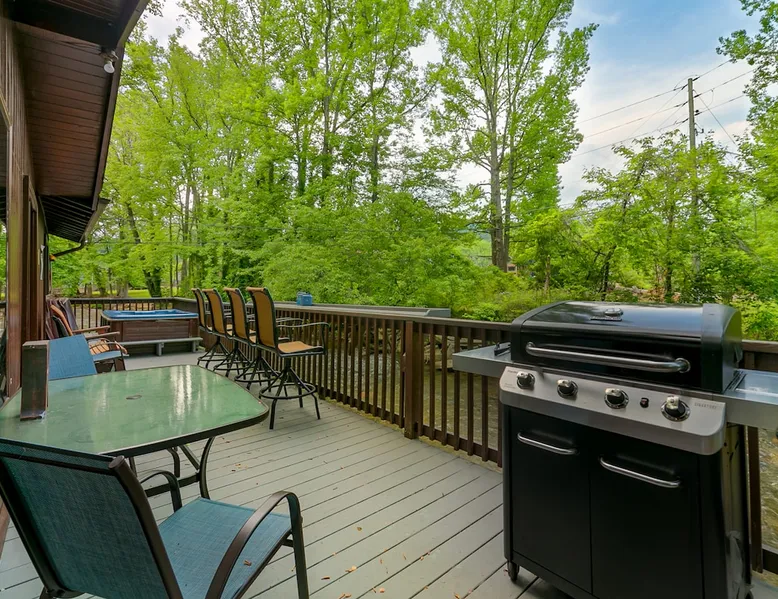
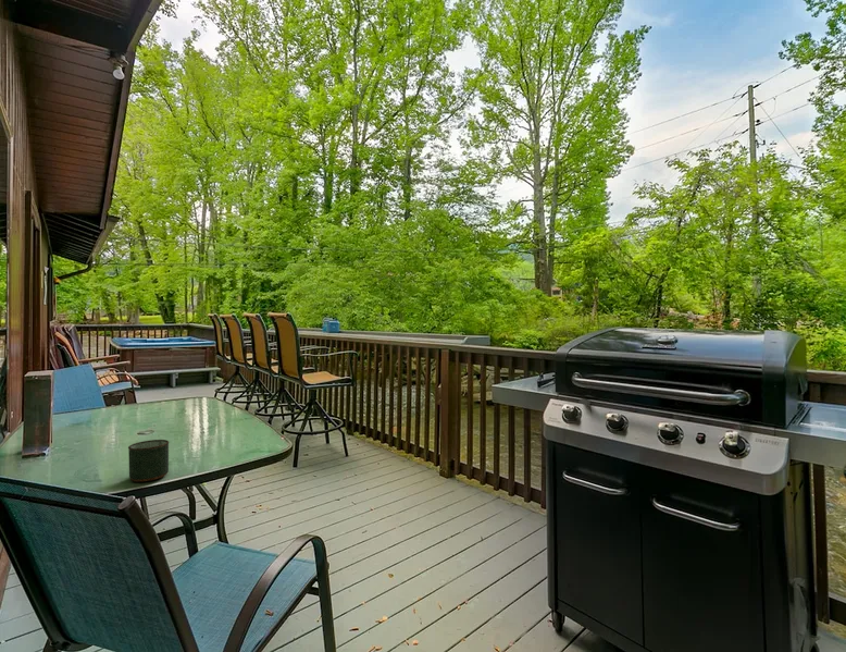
+ mug (147, 458)
